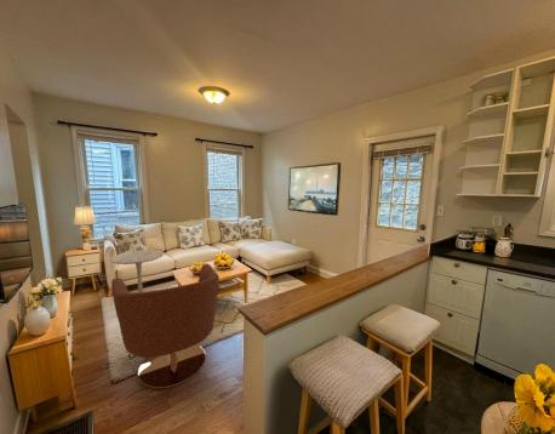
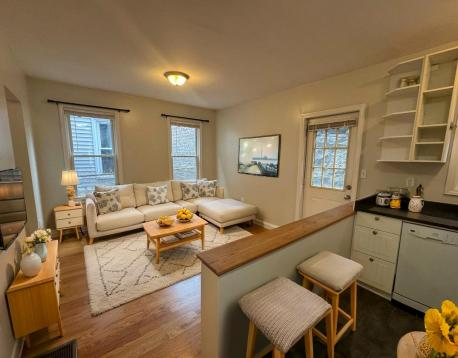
- side table (139, 279)
- armchair (171, 318)
